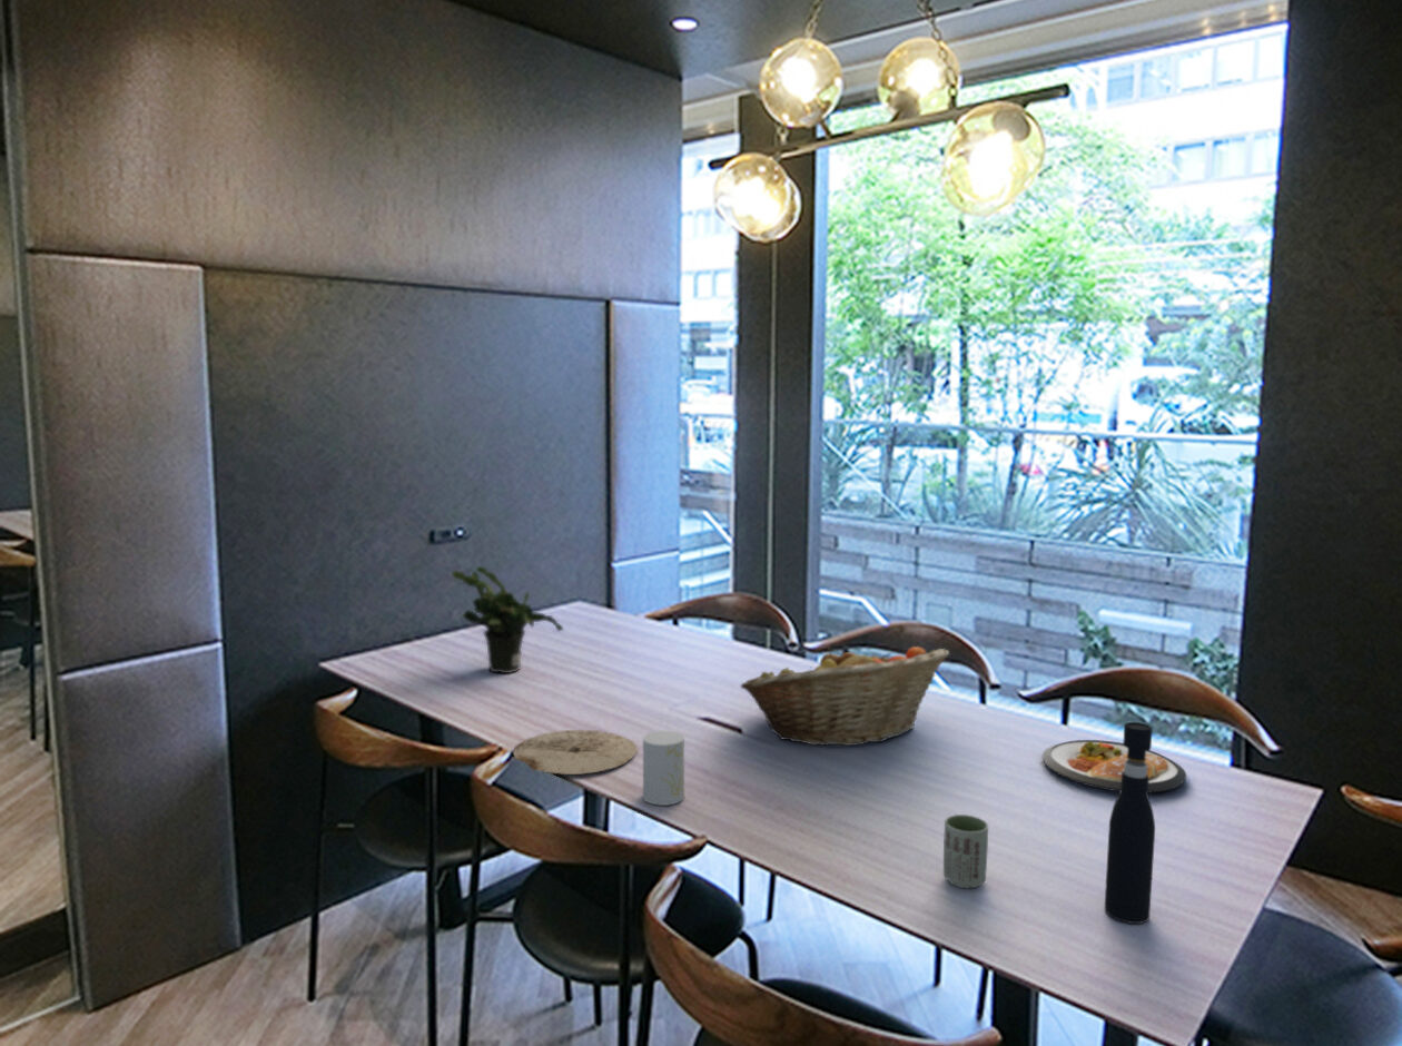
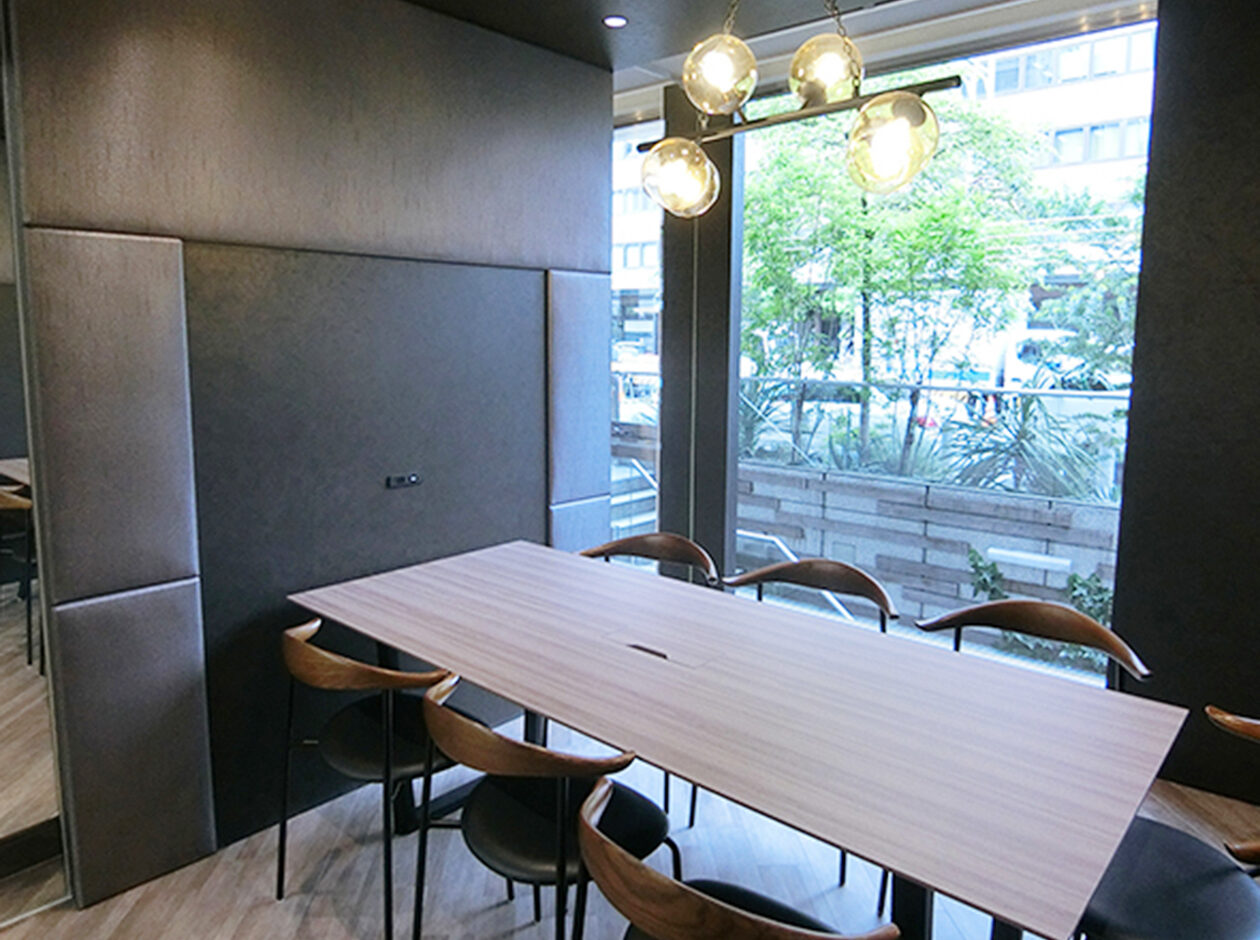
- pepper grinder (1132, 820)
- plate (575, 748)
- fruit basket (846, 684)
- potted plant (501, 621)
- cup (663, 767)
- dish (1112, 761)
- cup (965, 851)
